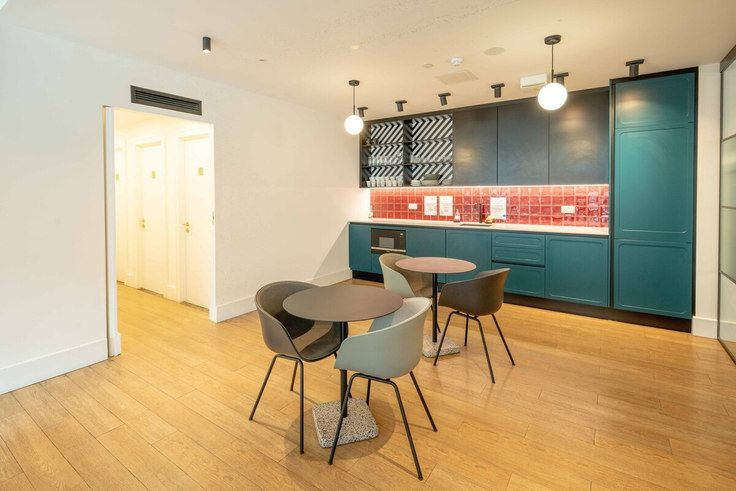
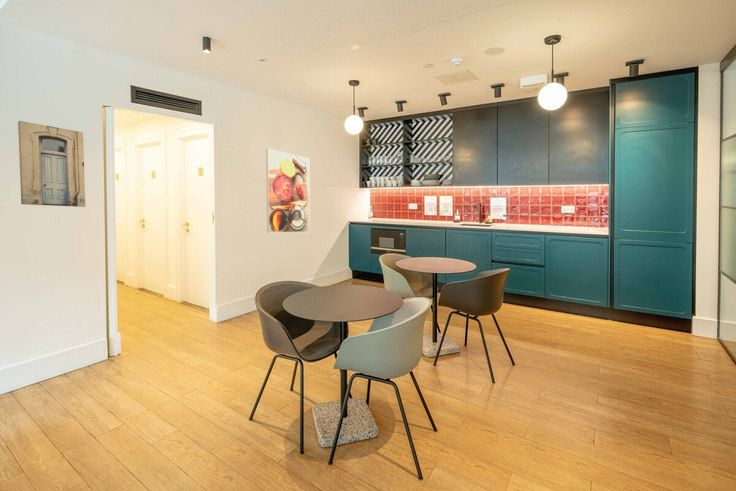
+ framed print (289, 193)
+ wall art (53, 166)
